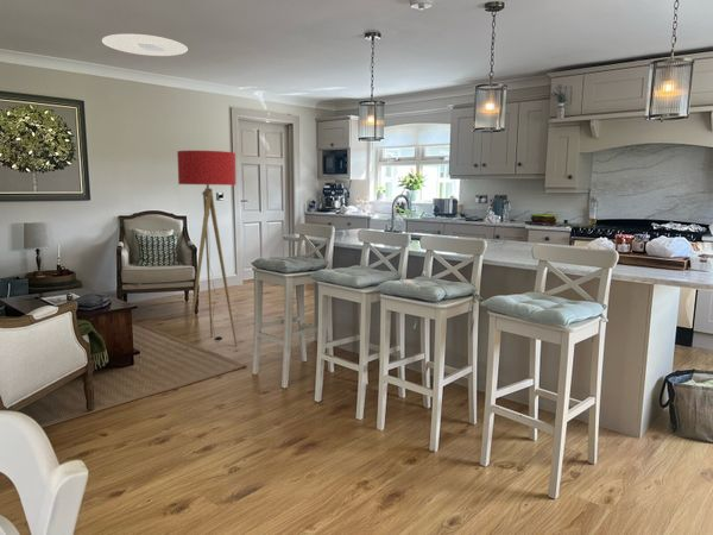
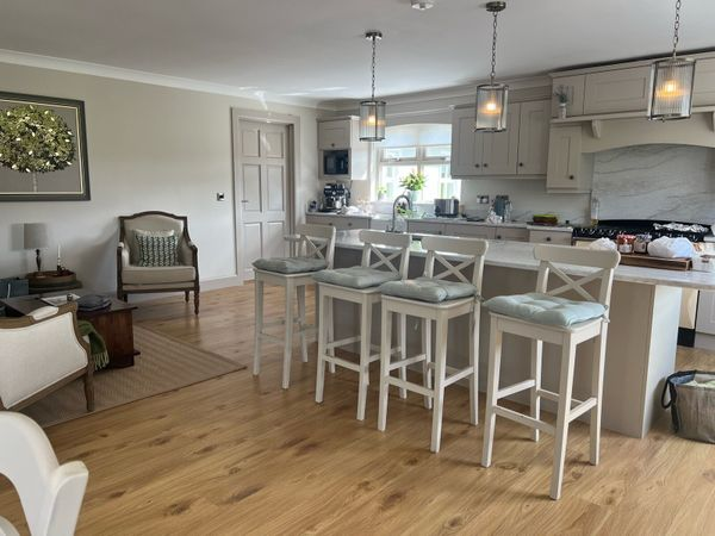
- floor lamp (209, 251)
- ceiling light (145, 40)
